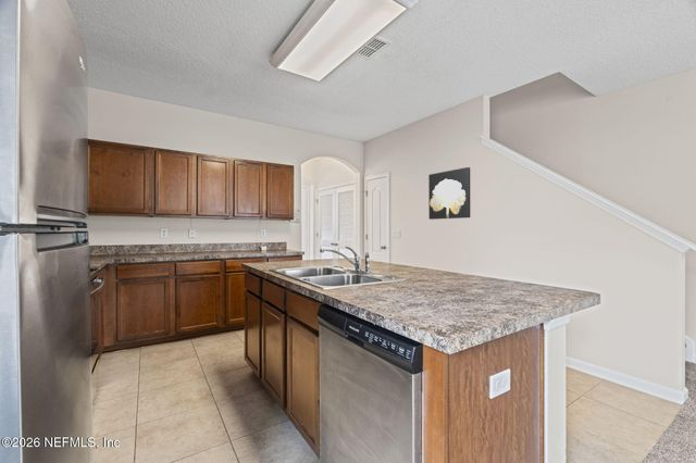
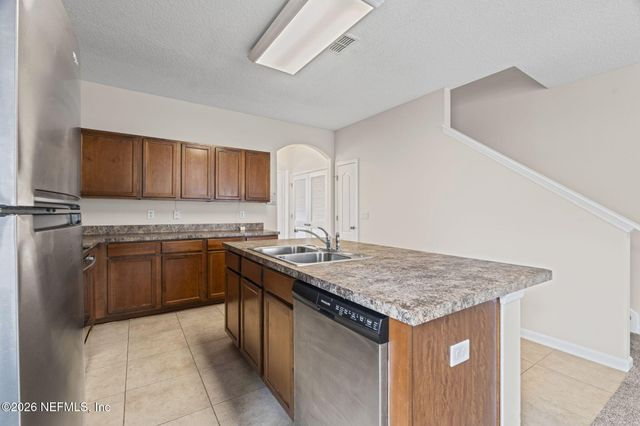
- wall art (448, 195)
